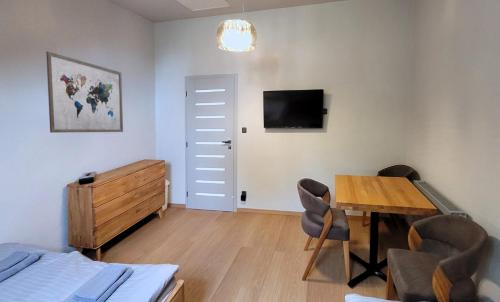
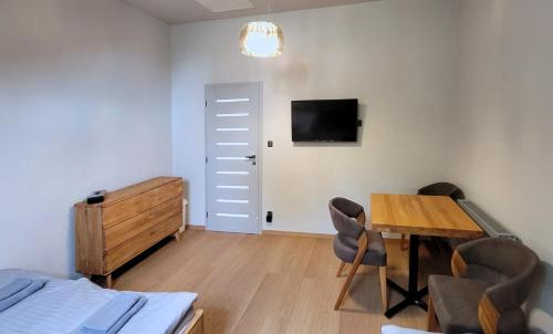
- wall art (90, 98)
